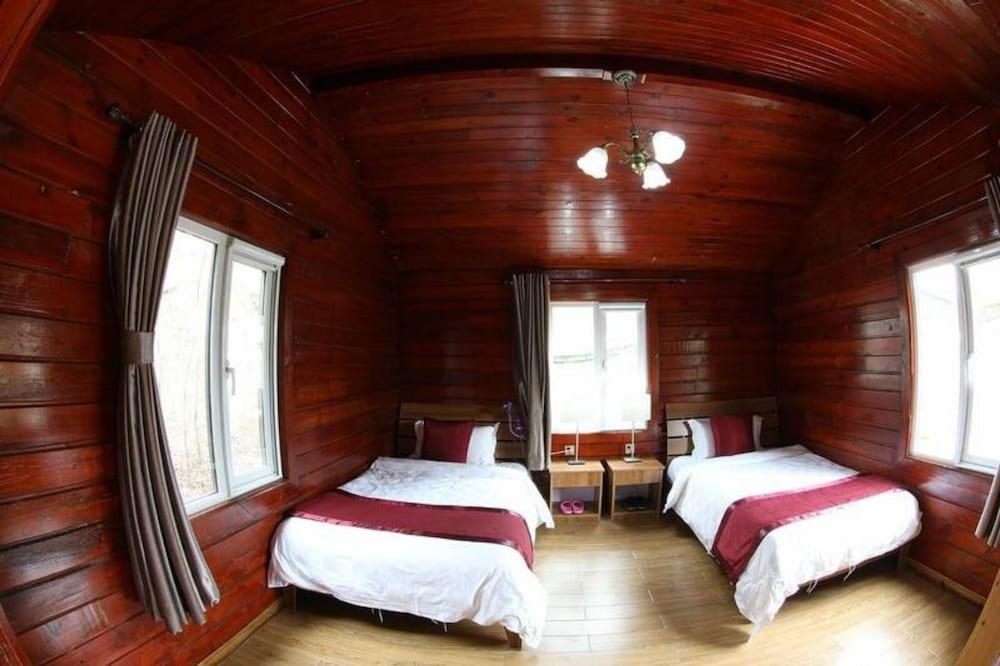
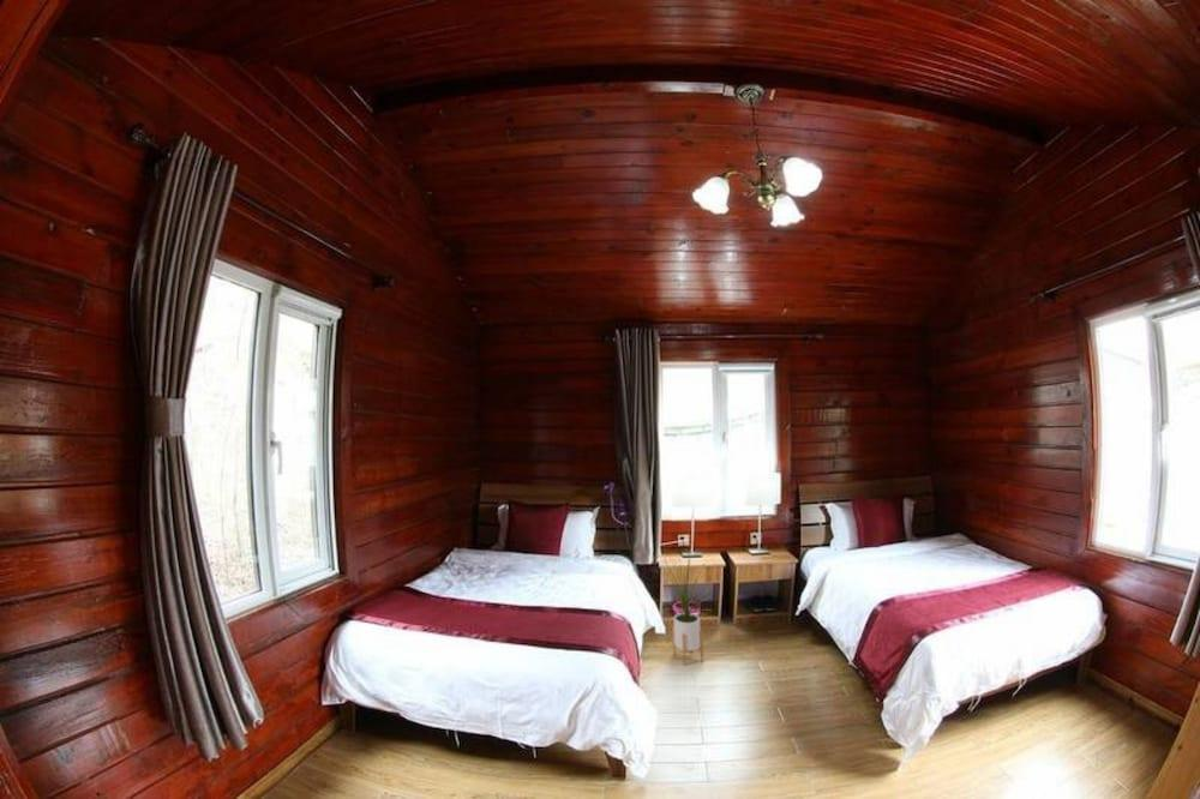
+ house plant (686, 606)
